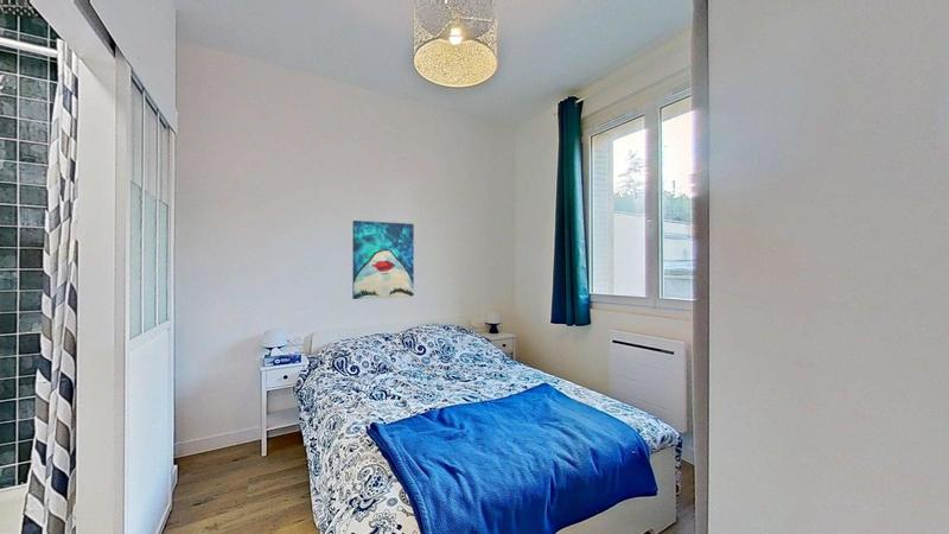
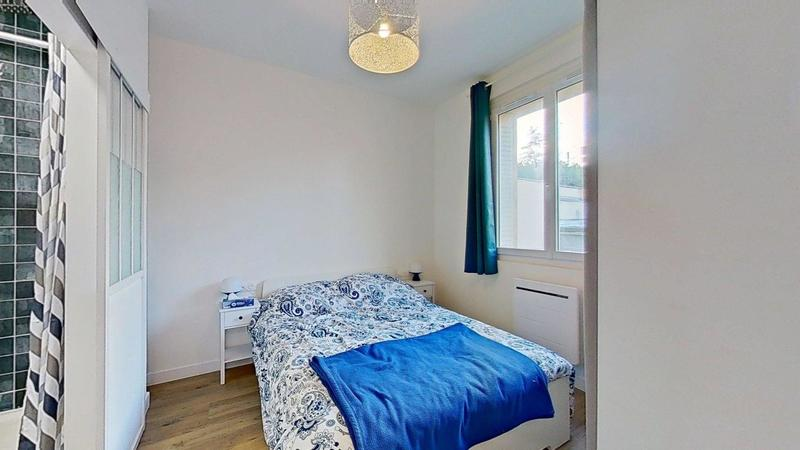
- wall art (383, 260)
